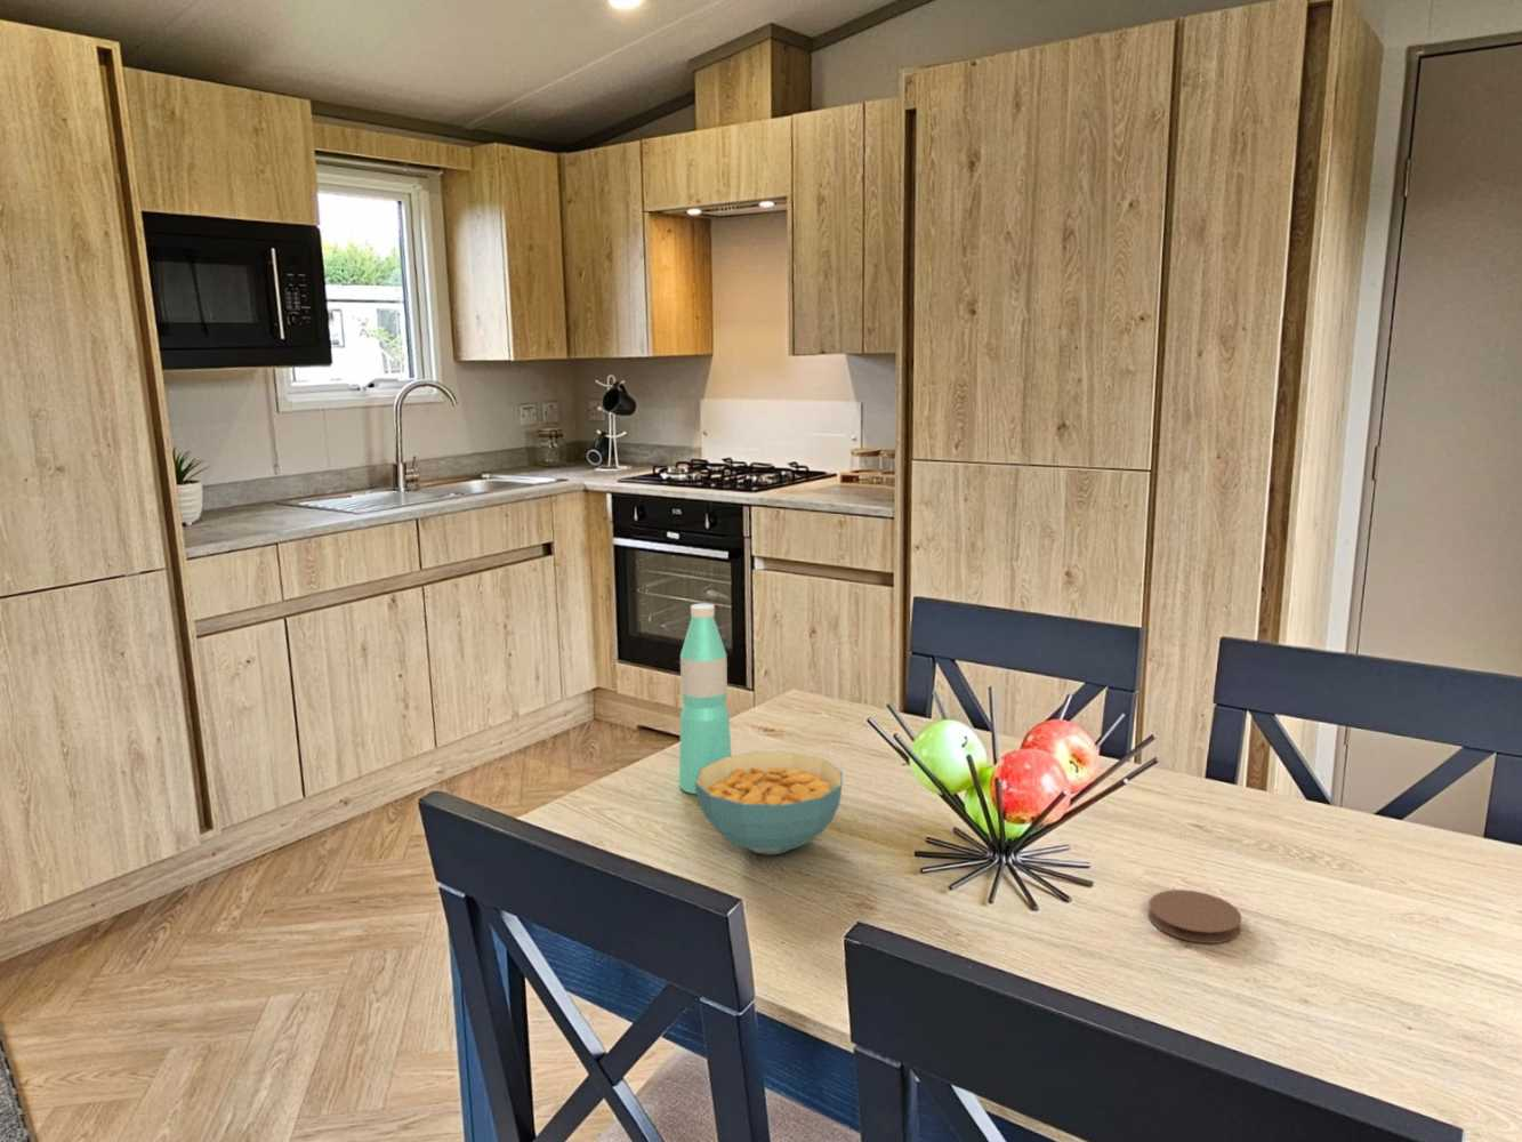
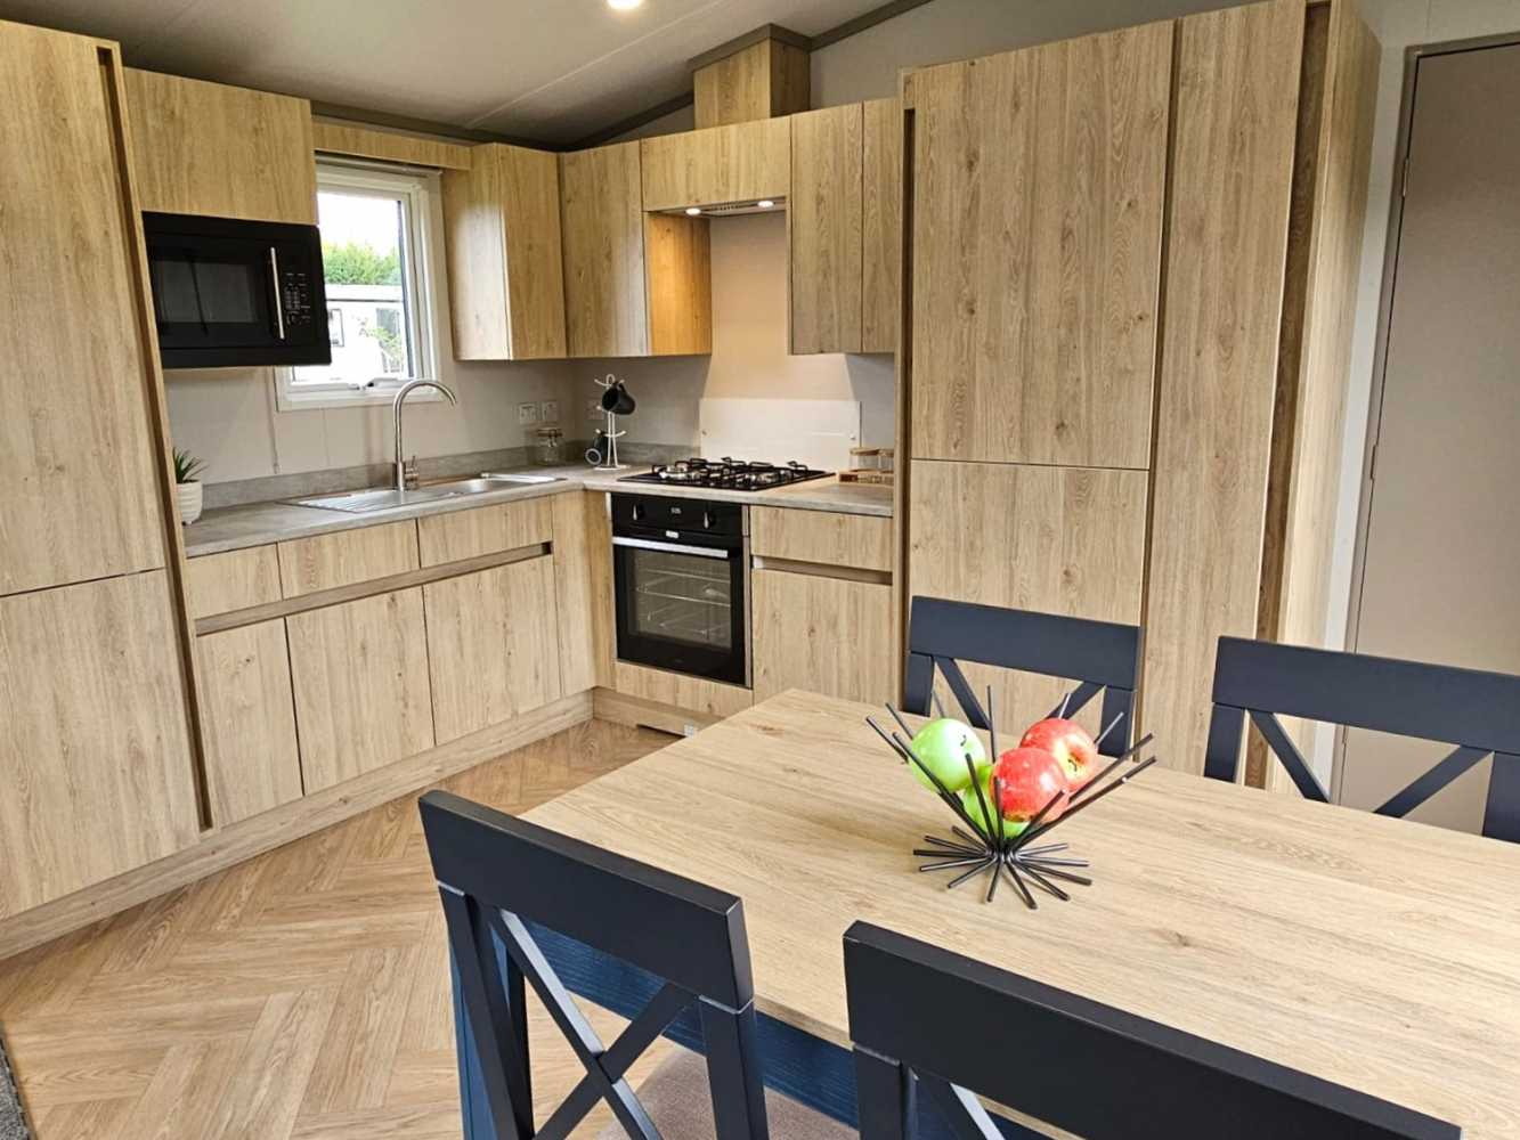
- water bottle (703, 696)
- coaster (1193, 915)
- cereal bowl (770, 811)
